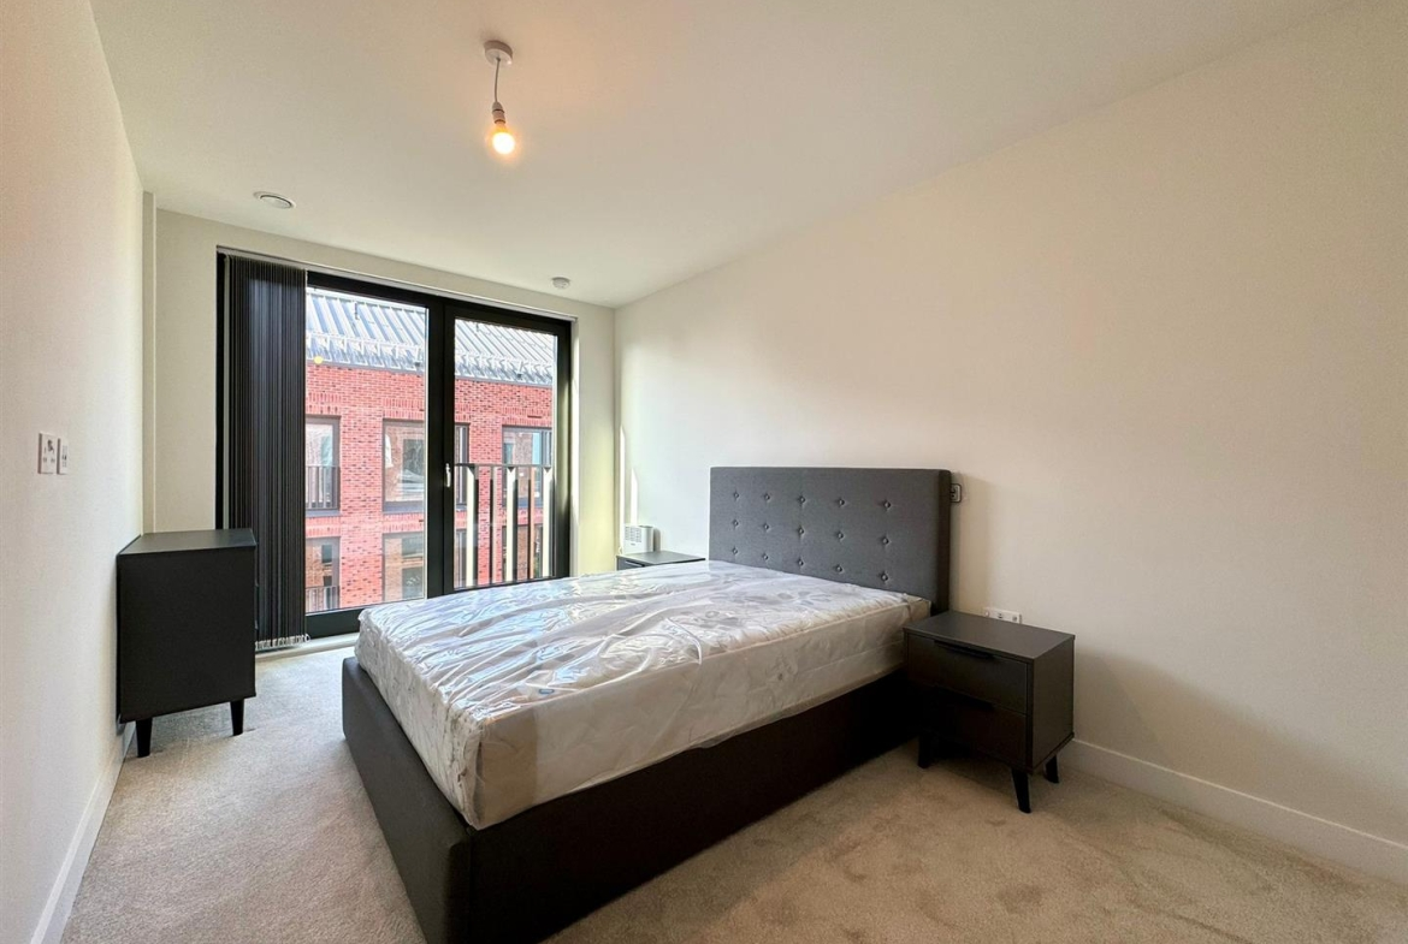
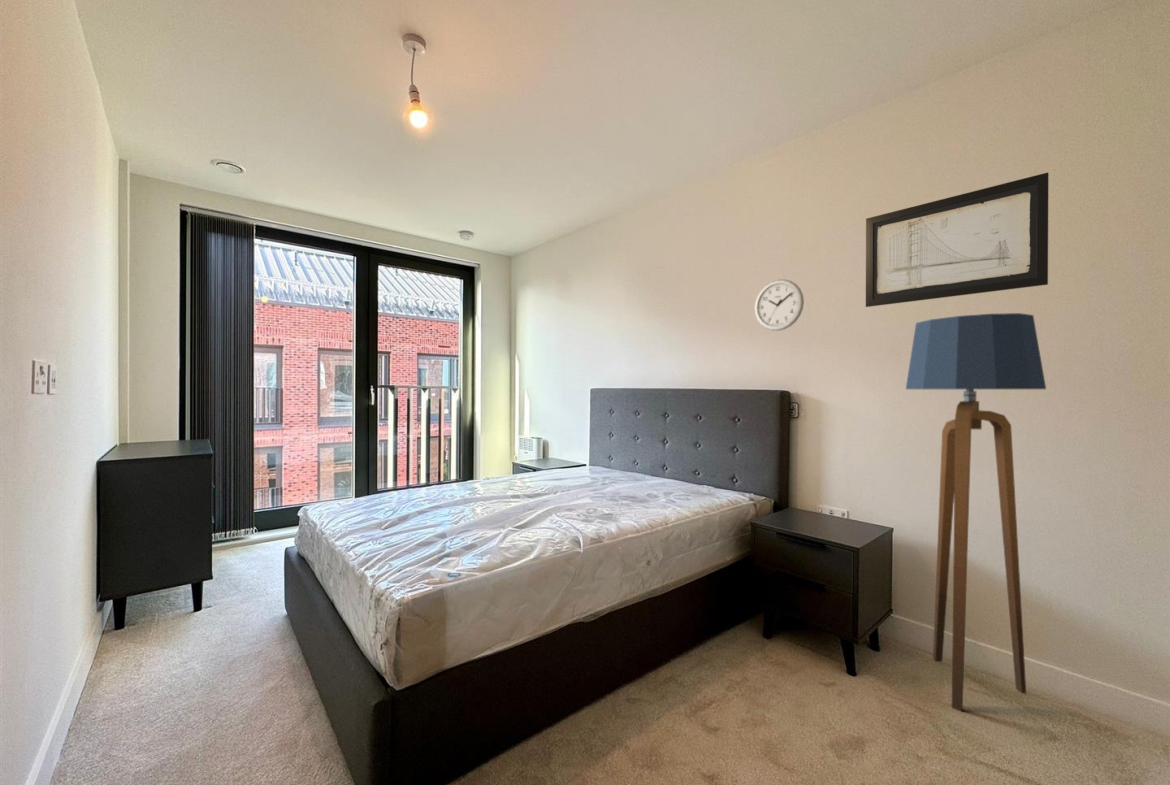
+ wall art (946, 247)
+ wall clock (777, 305)
+ floor lamp (968, 505)
